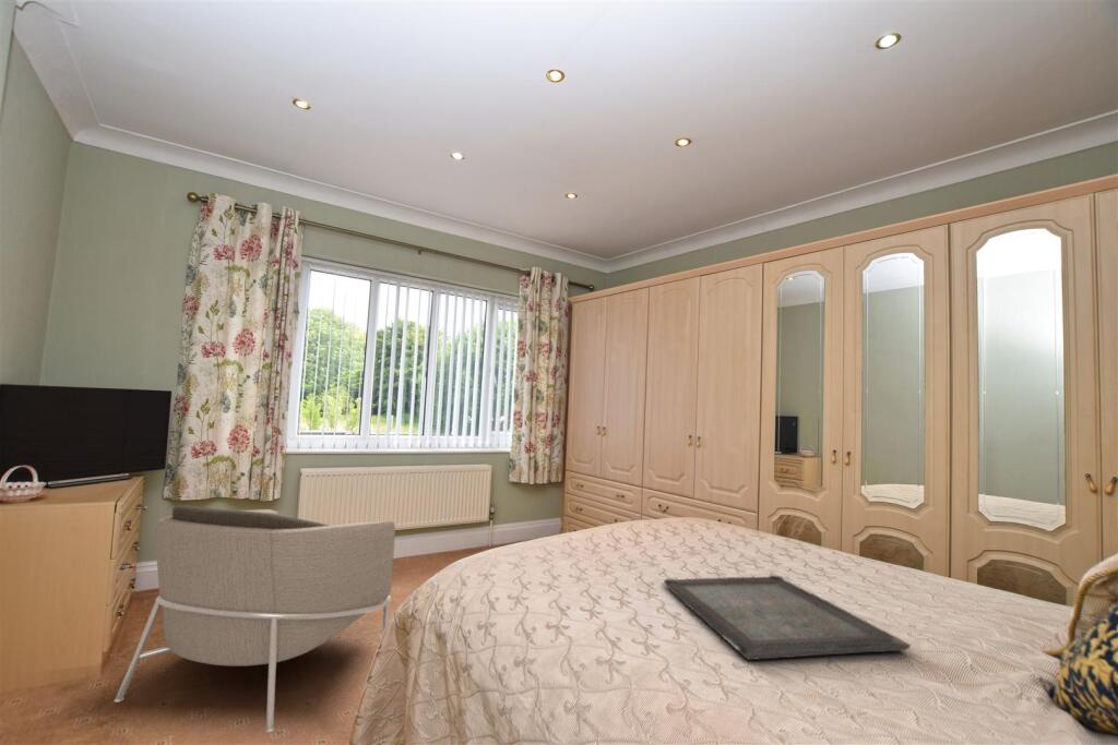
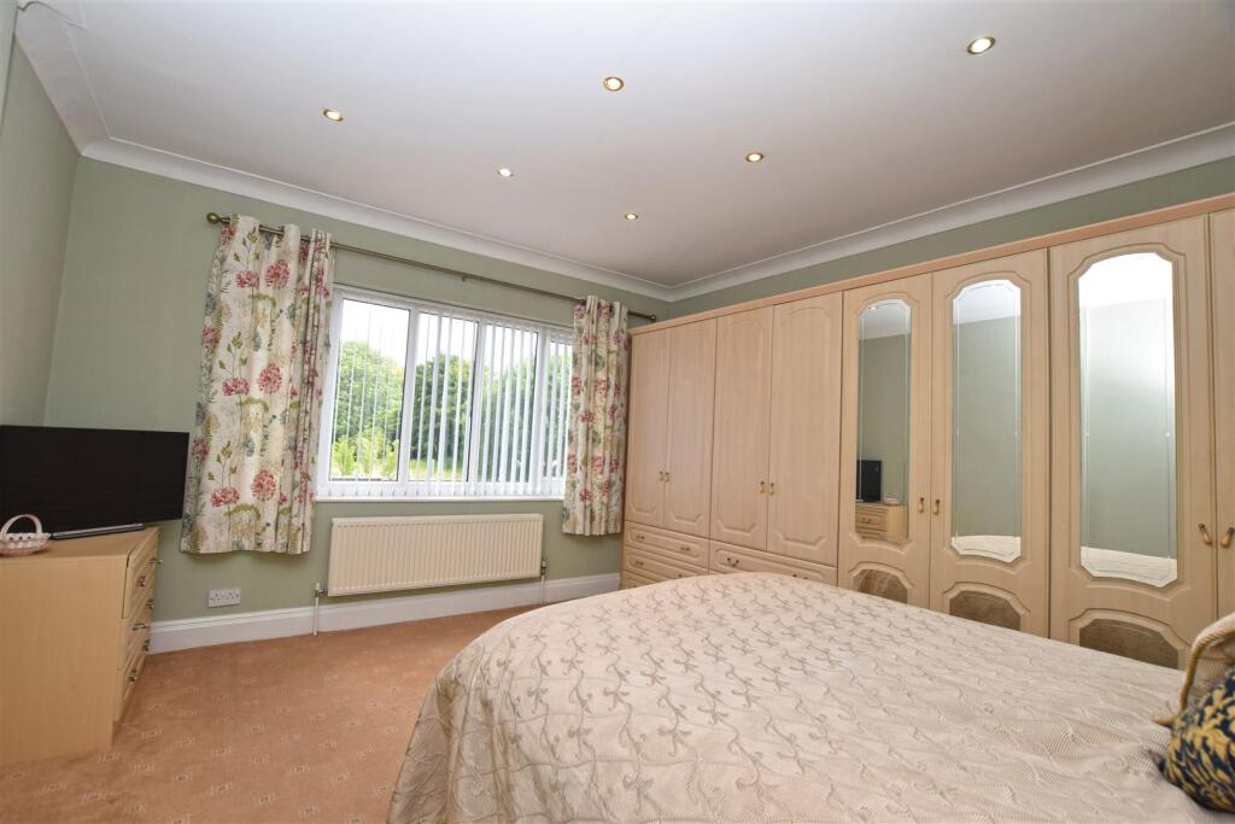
- armchair (274, 578)
- serving tray (769, 610)
